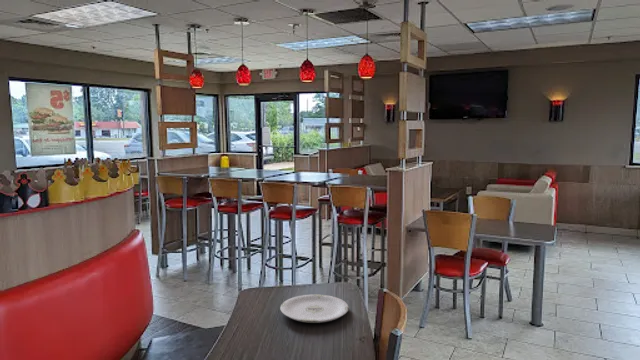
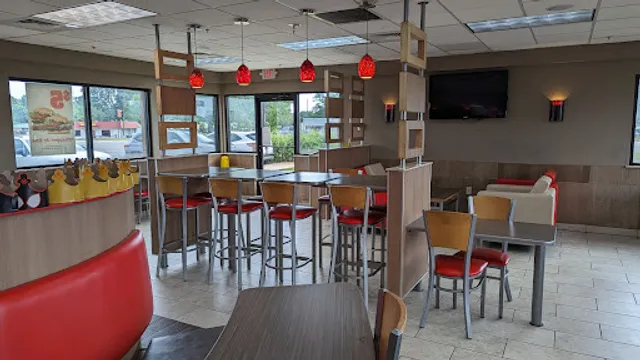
- plate (314, 309)
